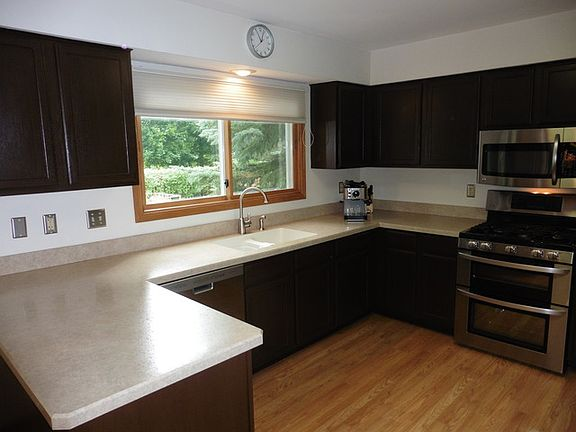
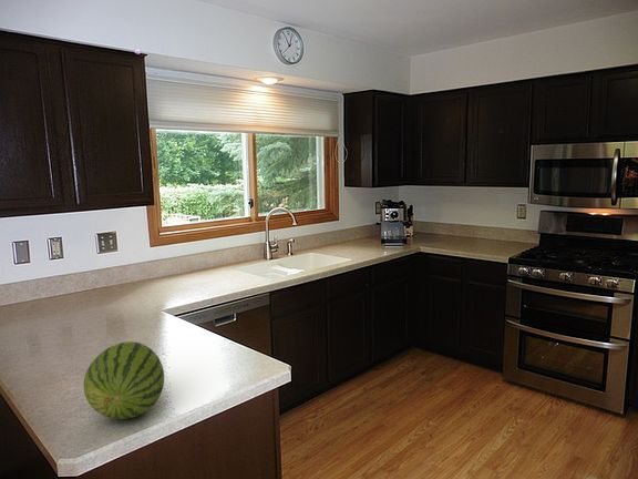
+ fruit (124, 379)
